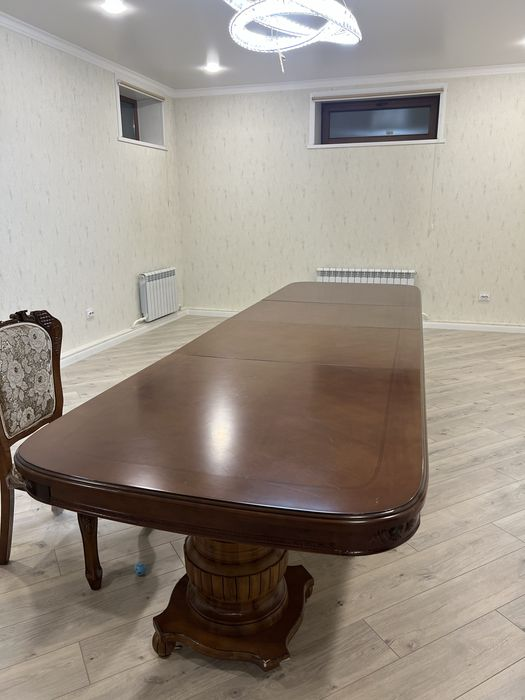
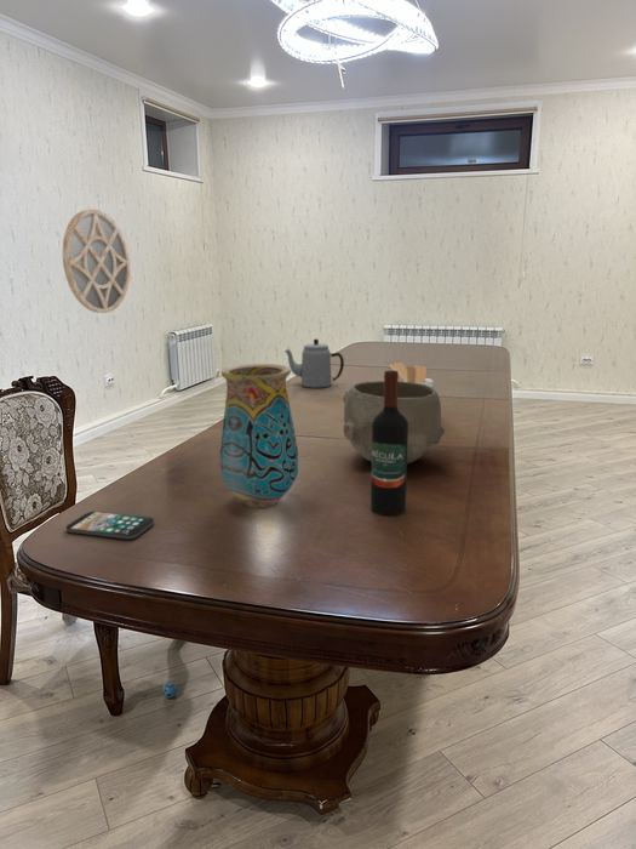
+ bowl (382, 410)
+ utensil holder (413, 382)
+ wine bottle (389, 441)
+ smartphone (110, 524)
+ home mirror (98, 262)
+ vase (258, 437)
+ teapot (314, 361)
